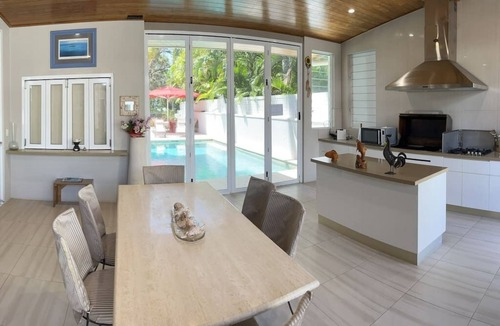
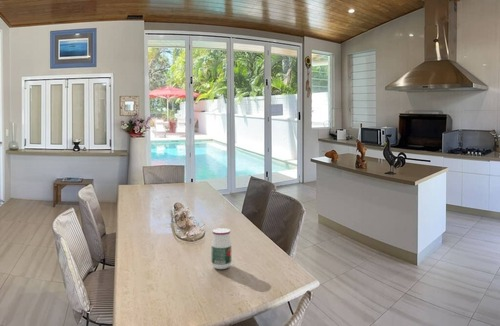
+ jar (221, 248)
